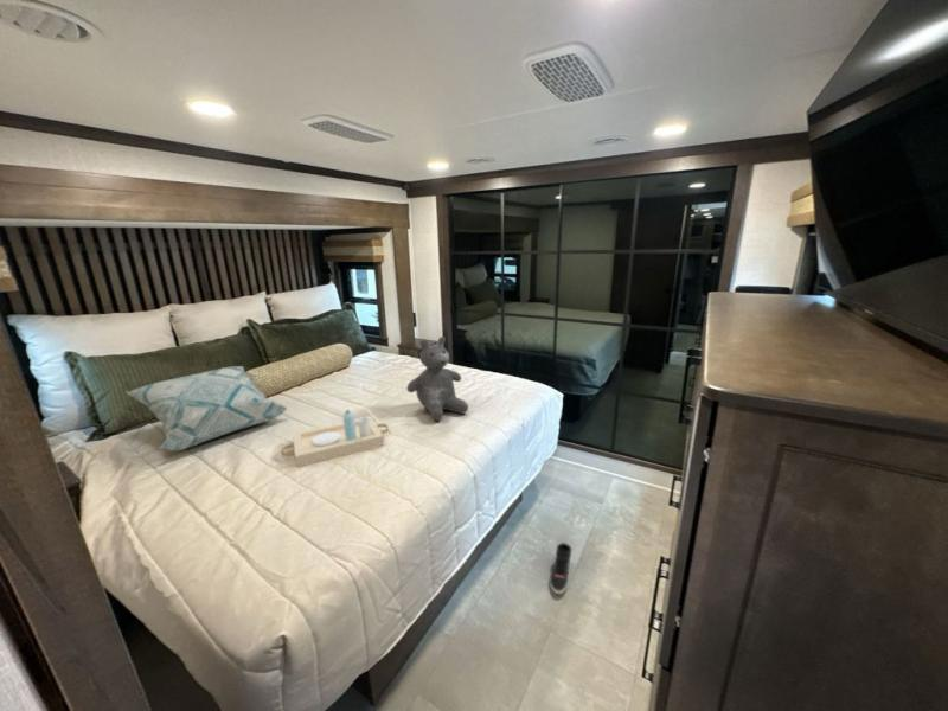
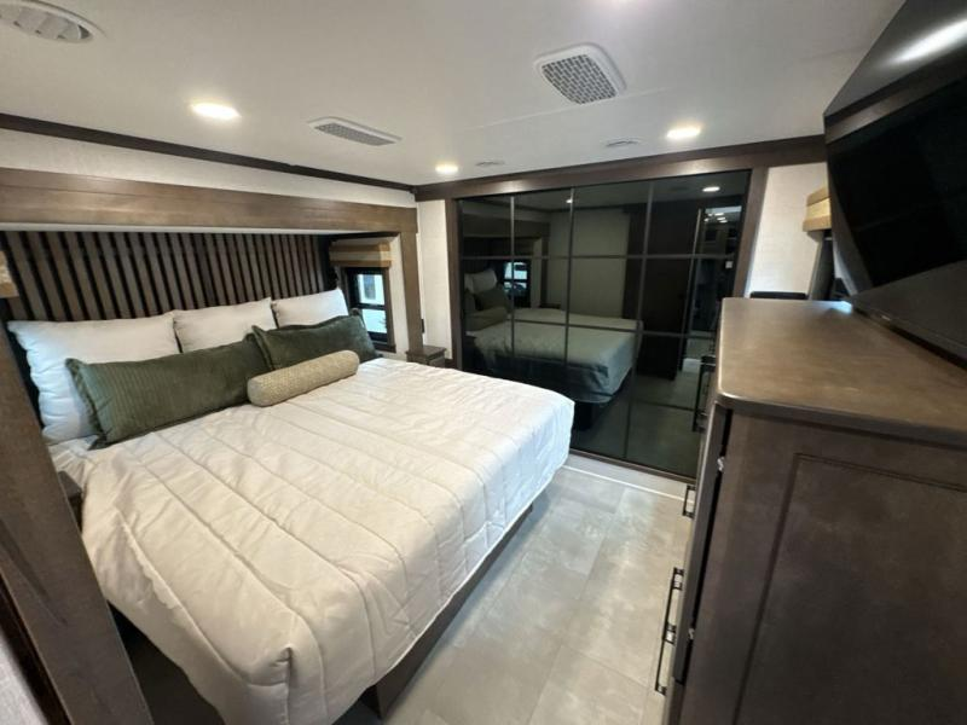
- sneaker (559, 564)
- teddy bear (440, 376)
- serving tray (335, 425)
- decorative pillow (210, 403)
